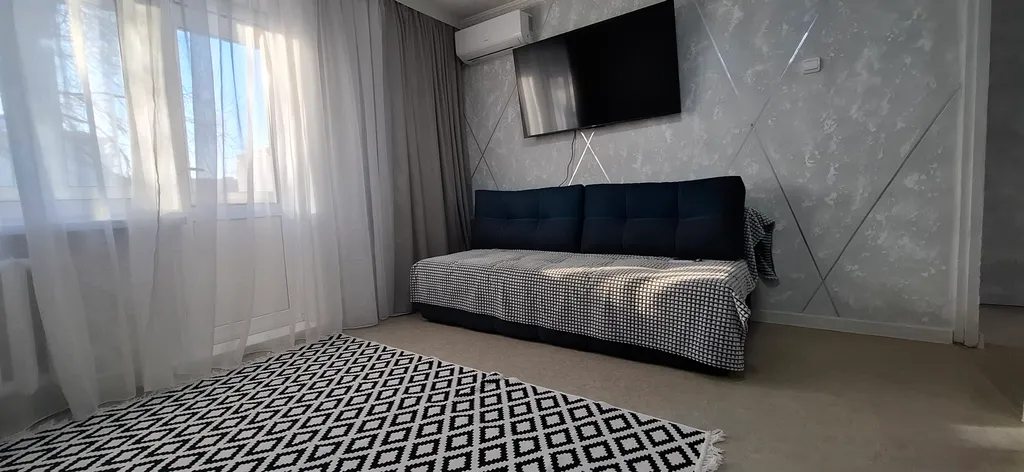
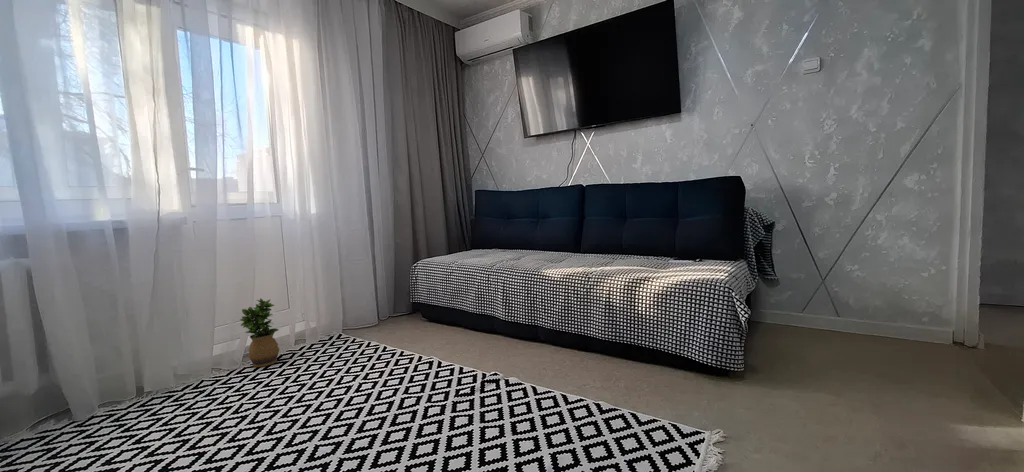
+ potted plant (257, 332)
